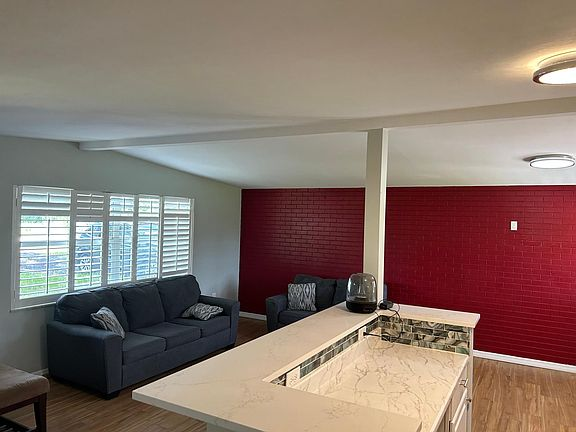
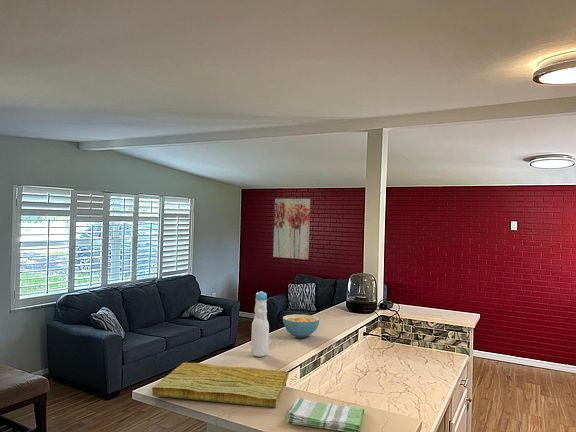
+ cutting board (224, 381)
+ bottle (260, 323)
+ cereal bowl (300, 327)
+ wall art (291, 228)
+ dish towel (326, 412)
